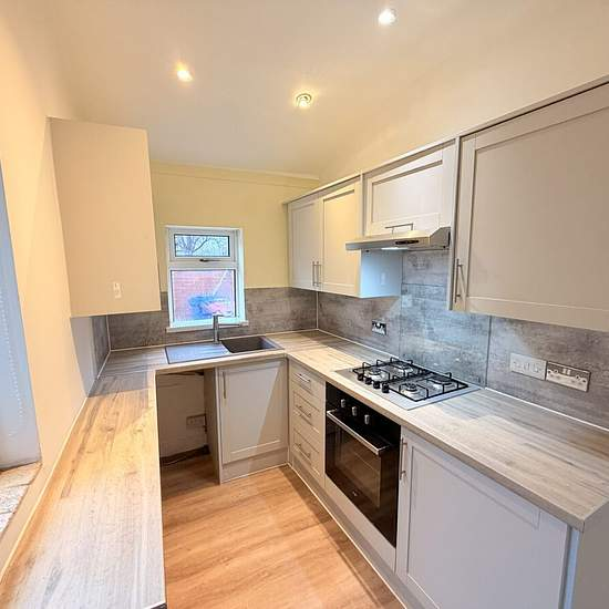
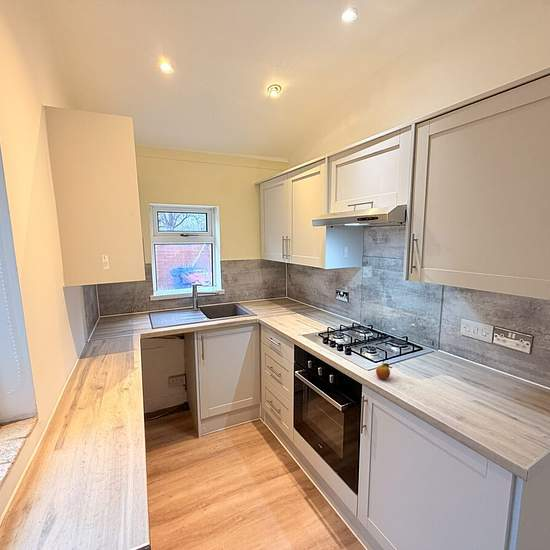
+ fruit (385, 368)
